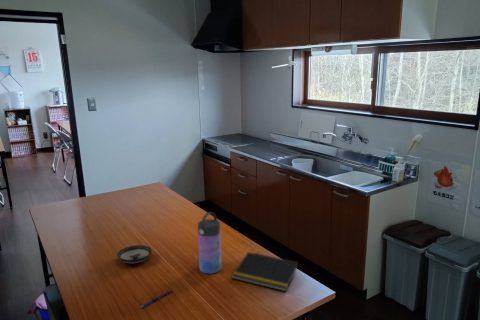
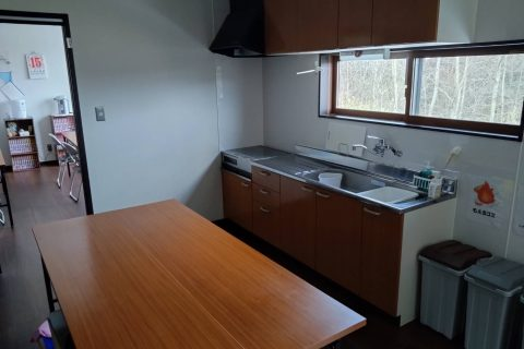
- pen (156, 298)
- notepad (265, 270)
- water bottle (209, 240)
- saucer (135, 255)
